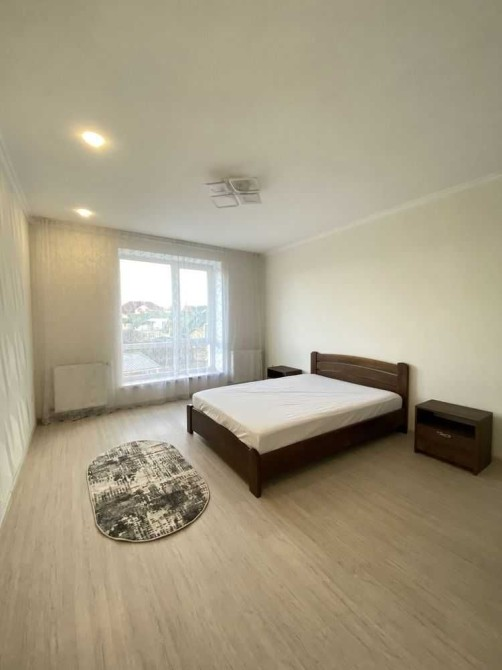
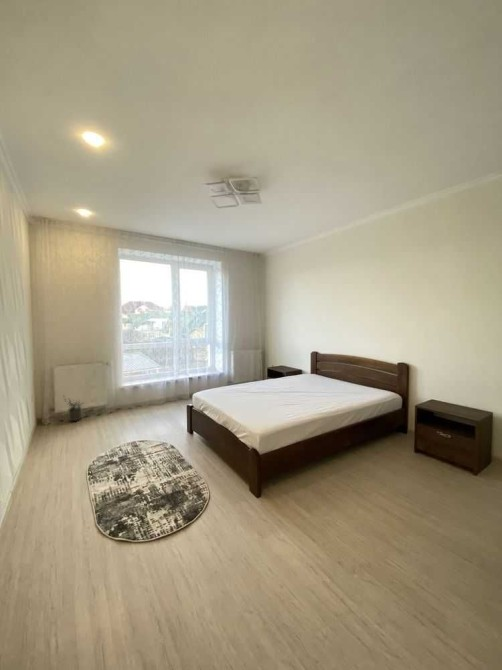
+ potted plant (73, 407)
